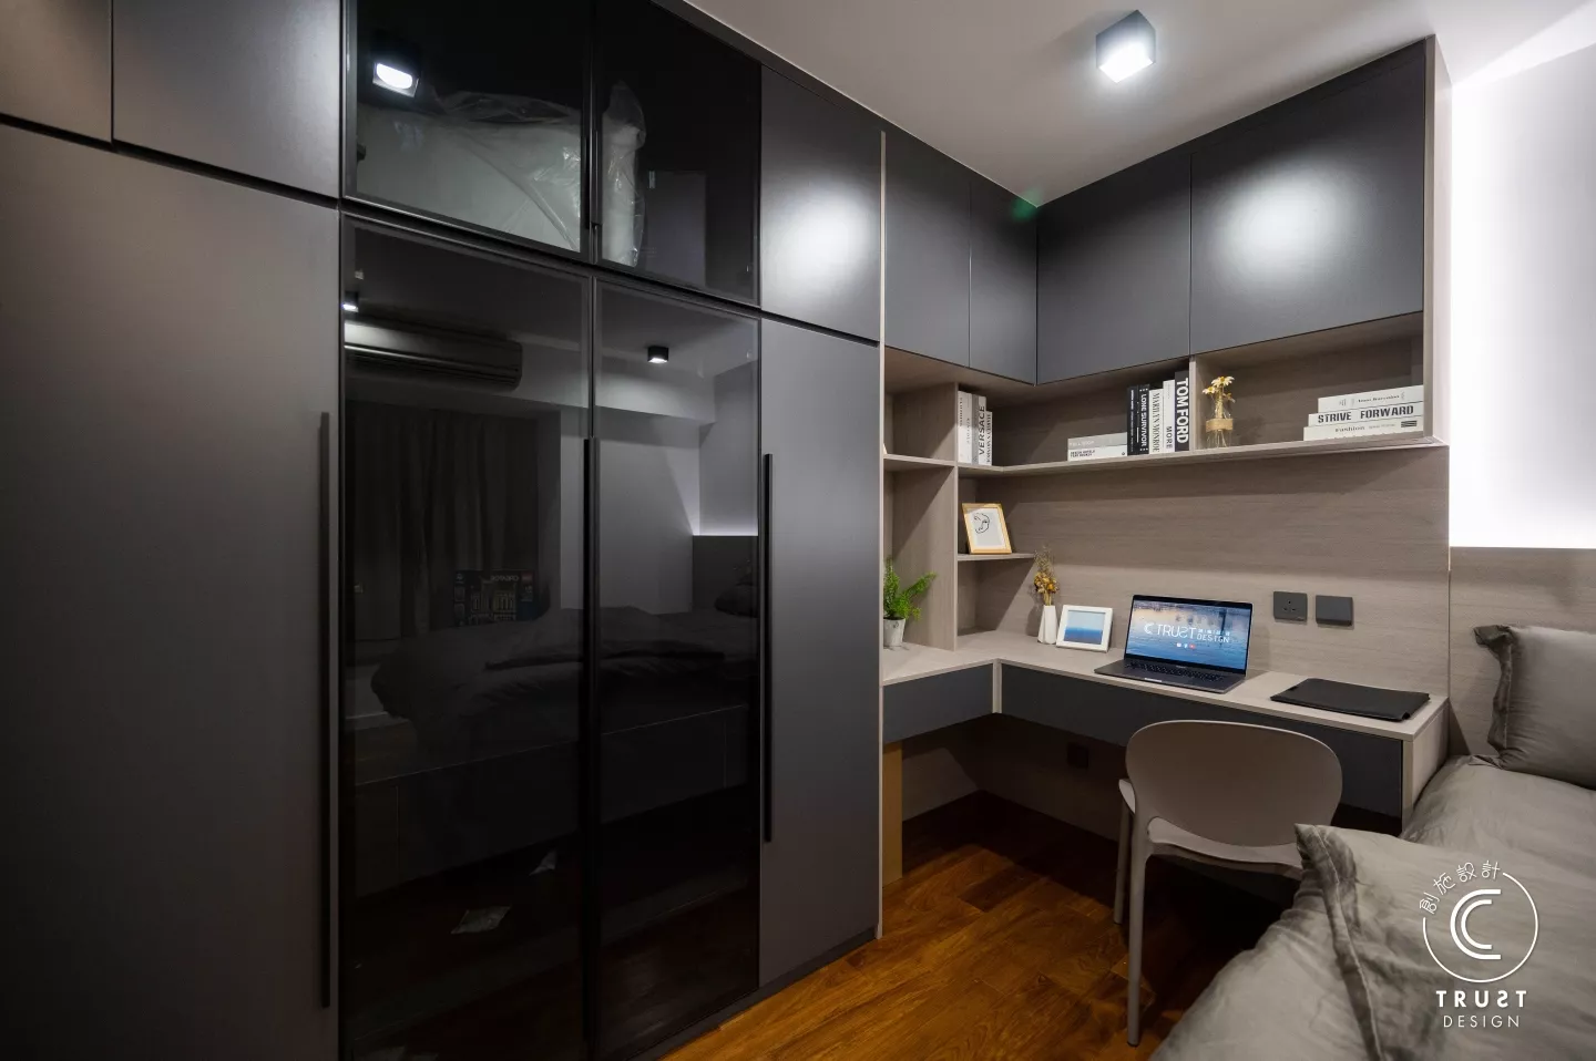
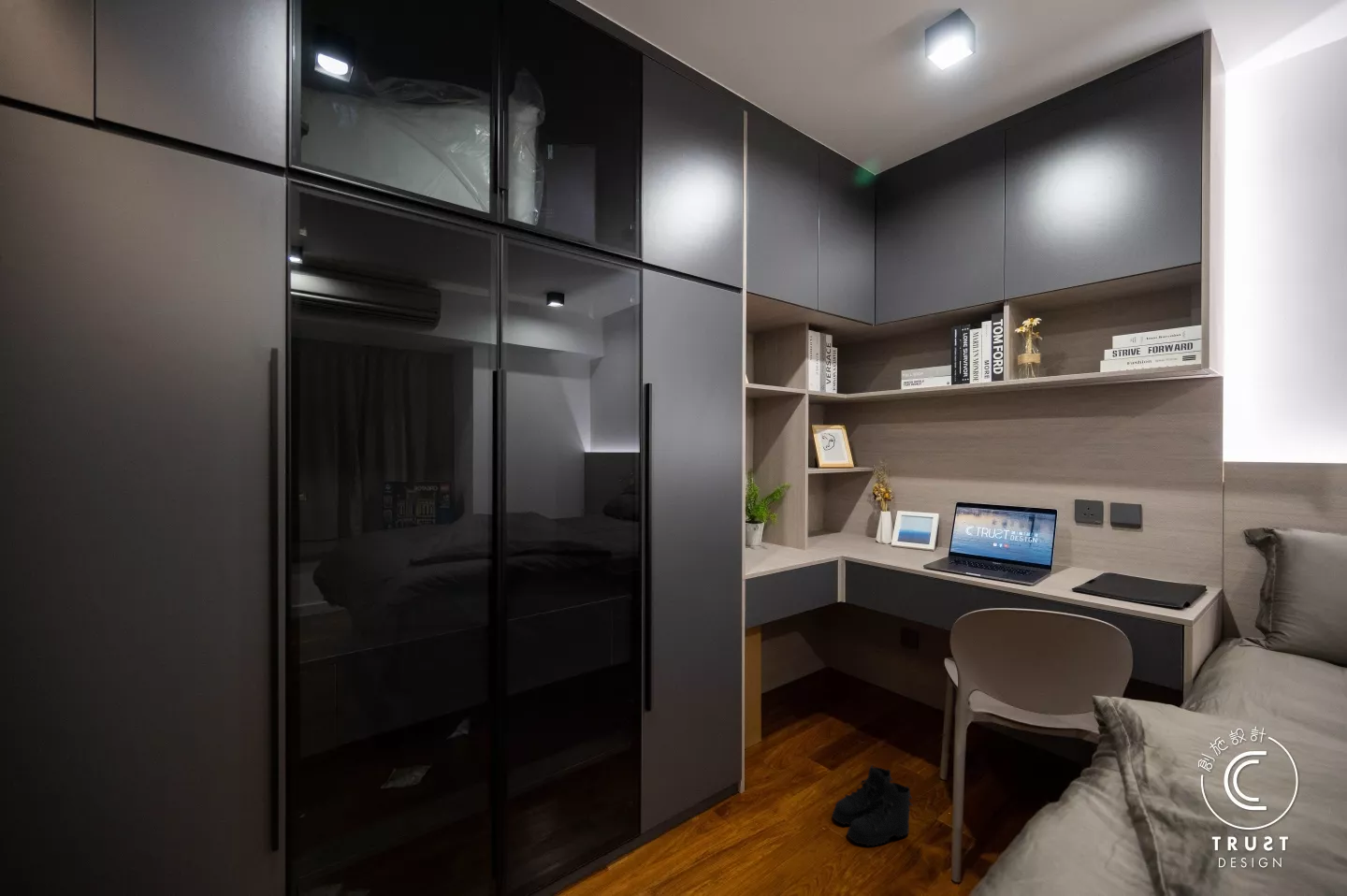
+ boots (871, 800)
